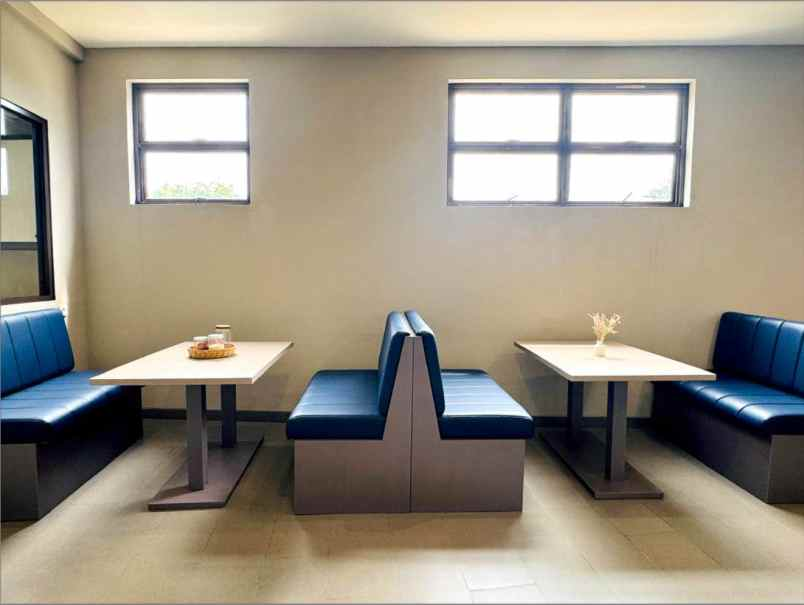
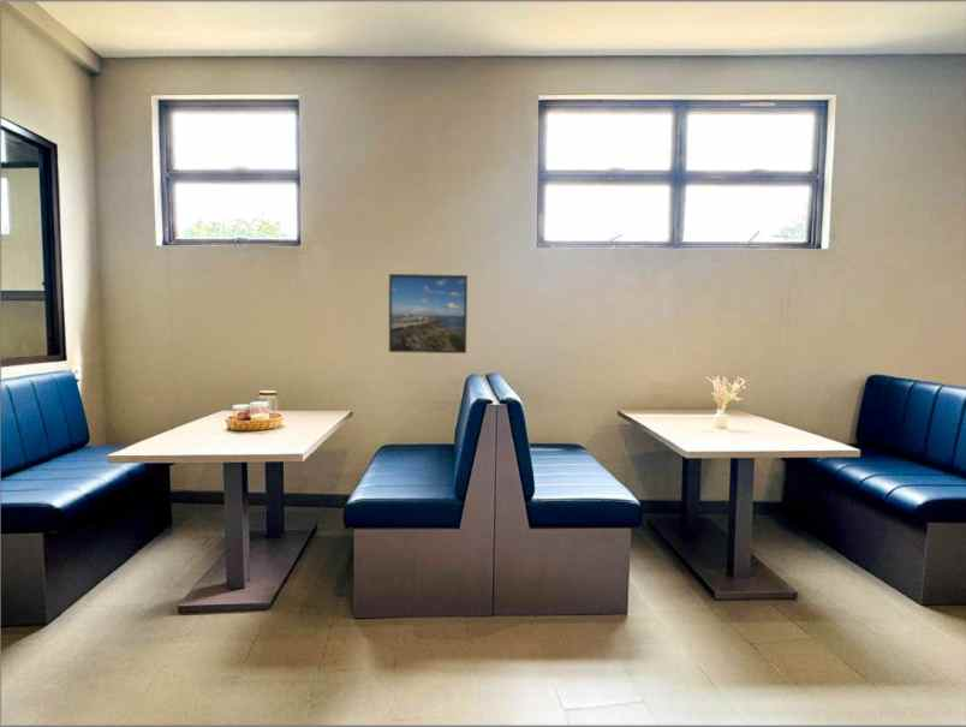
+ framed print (428, 314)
